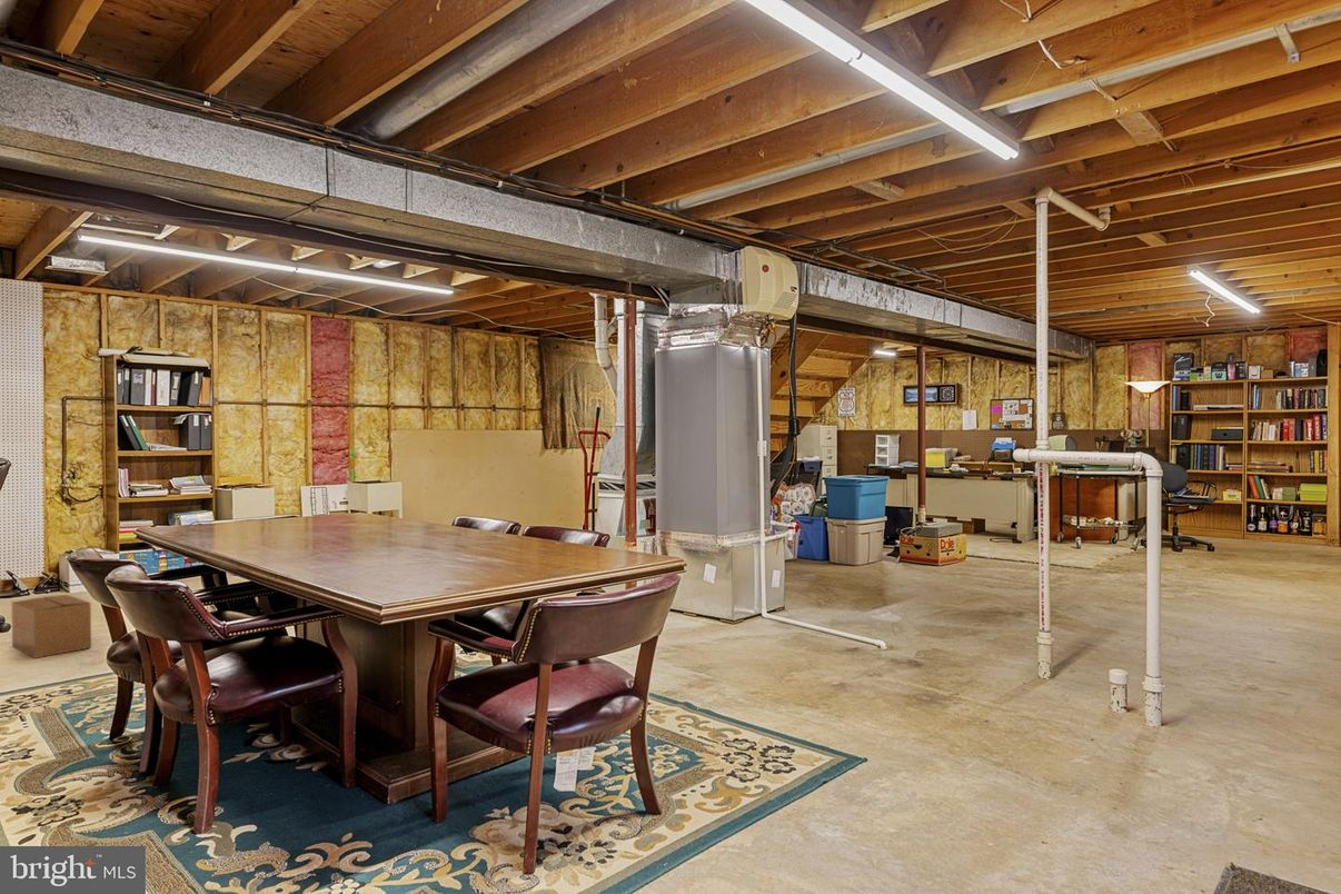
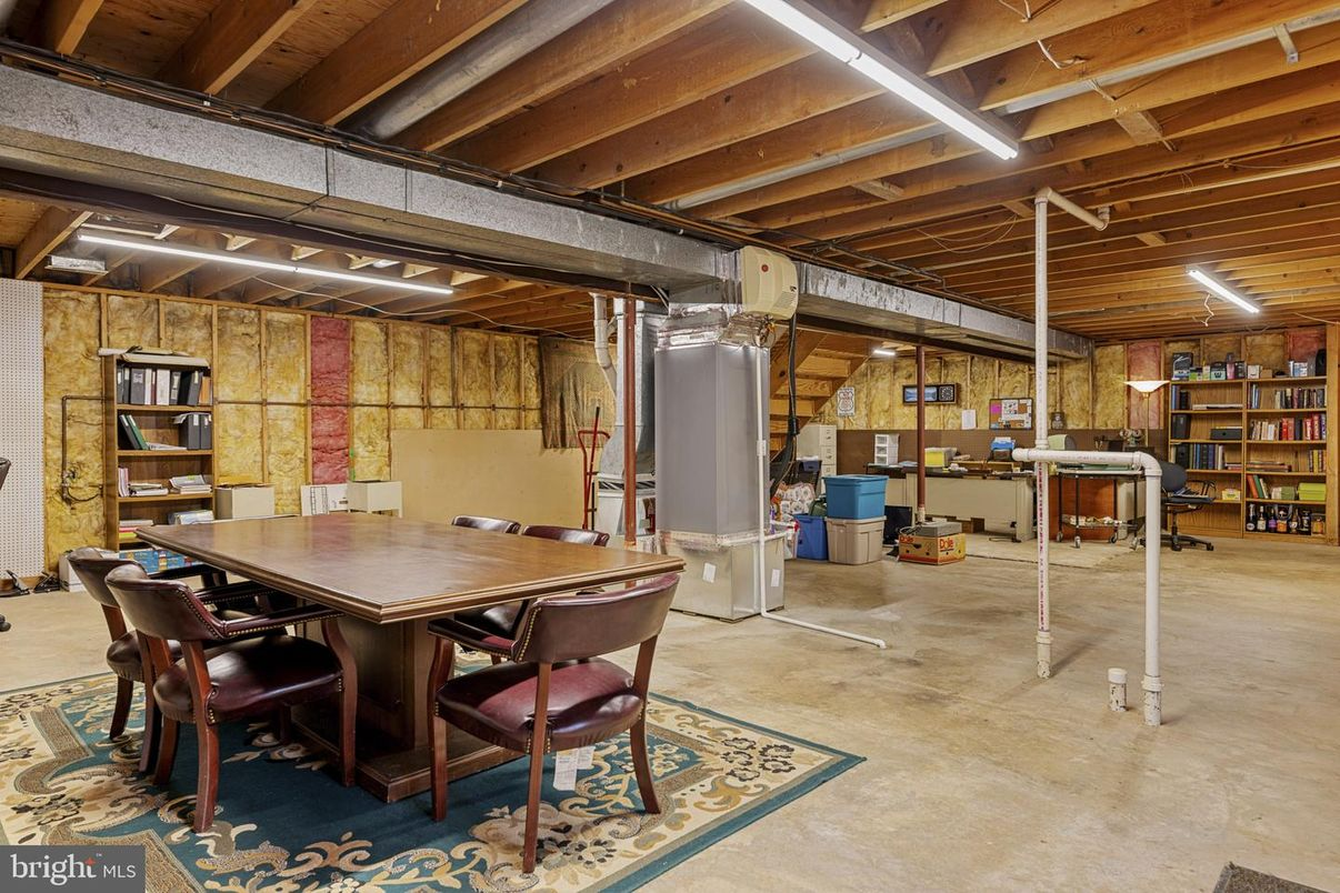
- cardboard box (51, 624)
